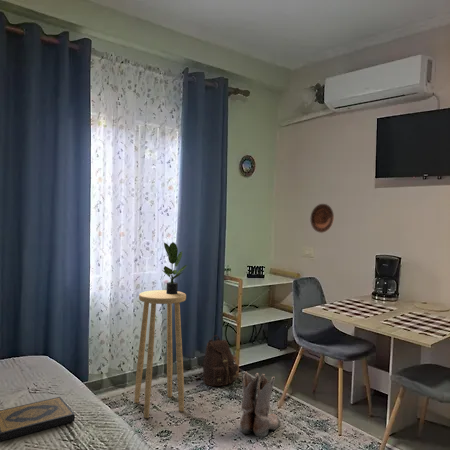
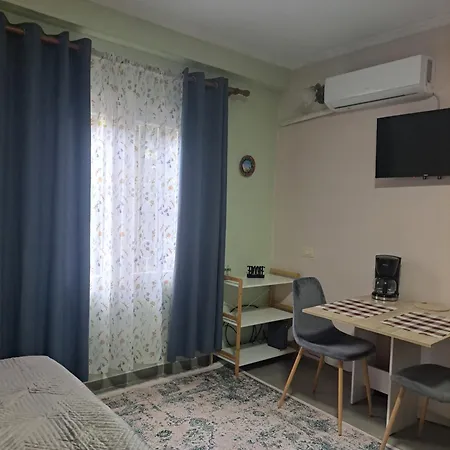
- potted plant (171, 267)
- stool (167, 350)
- backpack (219, 359)
- decorative plate (322, 218)
- boots (260, 398)
- hardback book (32, 417)
